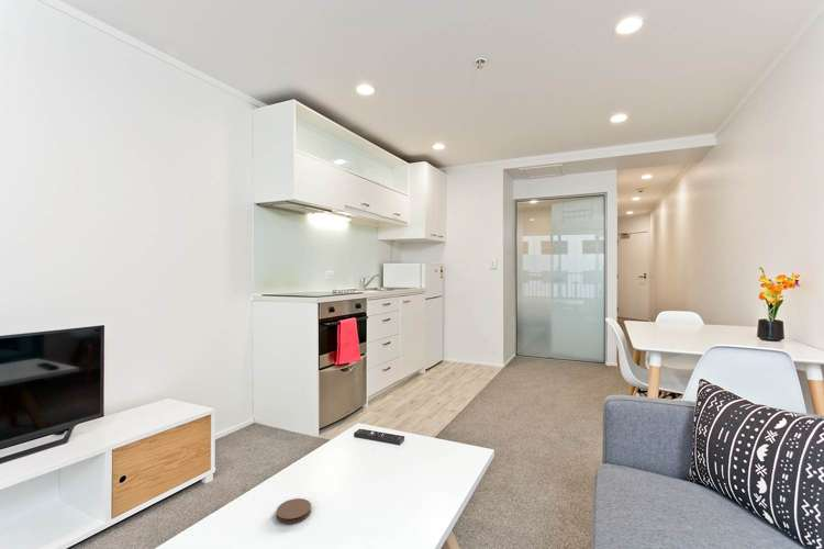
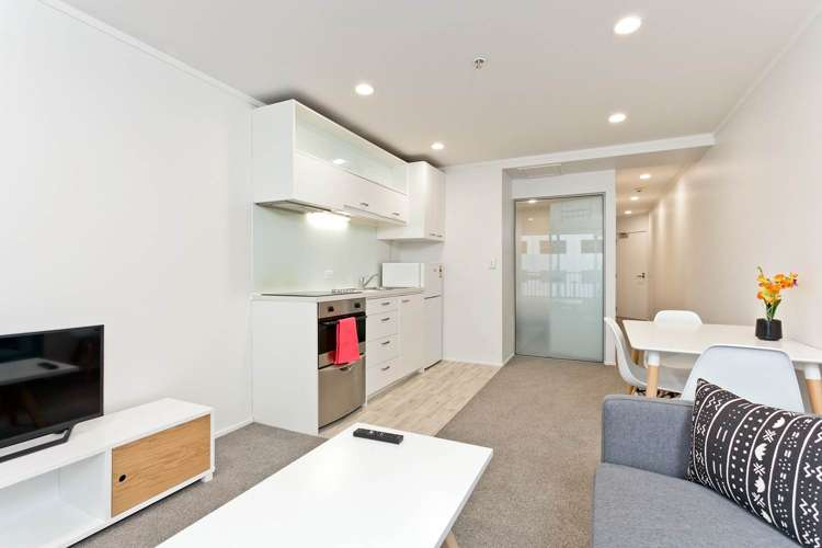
- coaster (293, 509)
